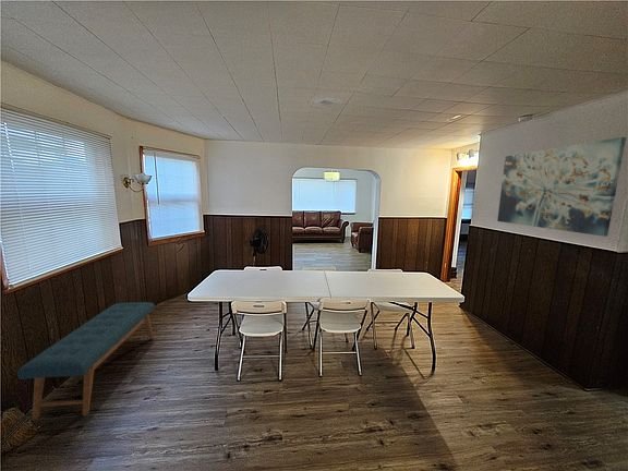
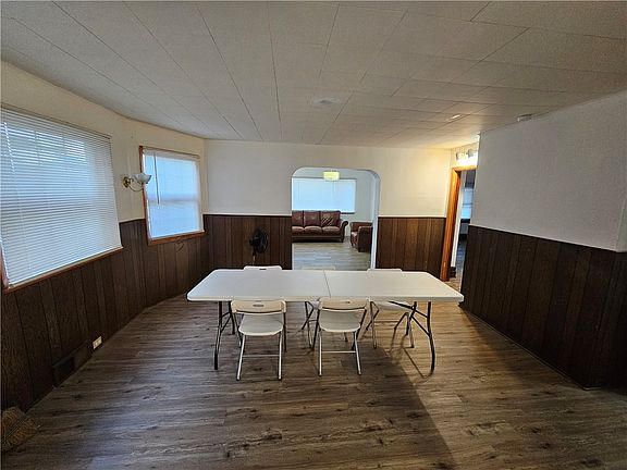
- wall art (546, 189)
- bench (104, 347)
